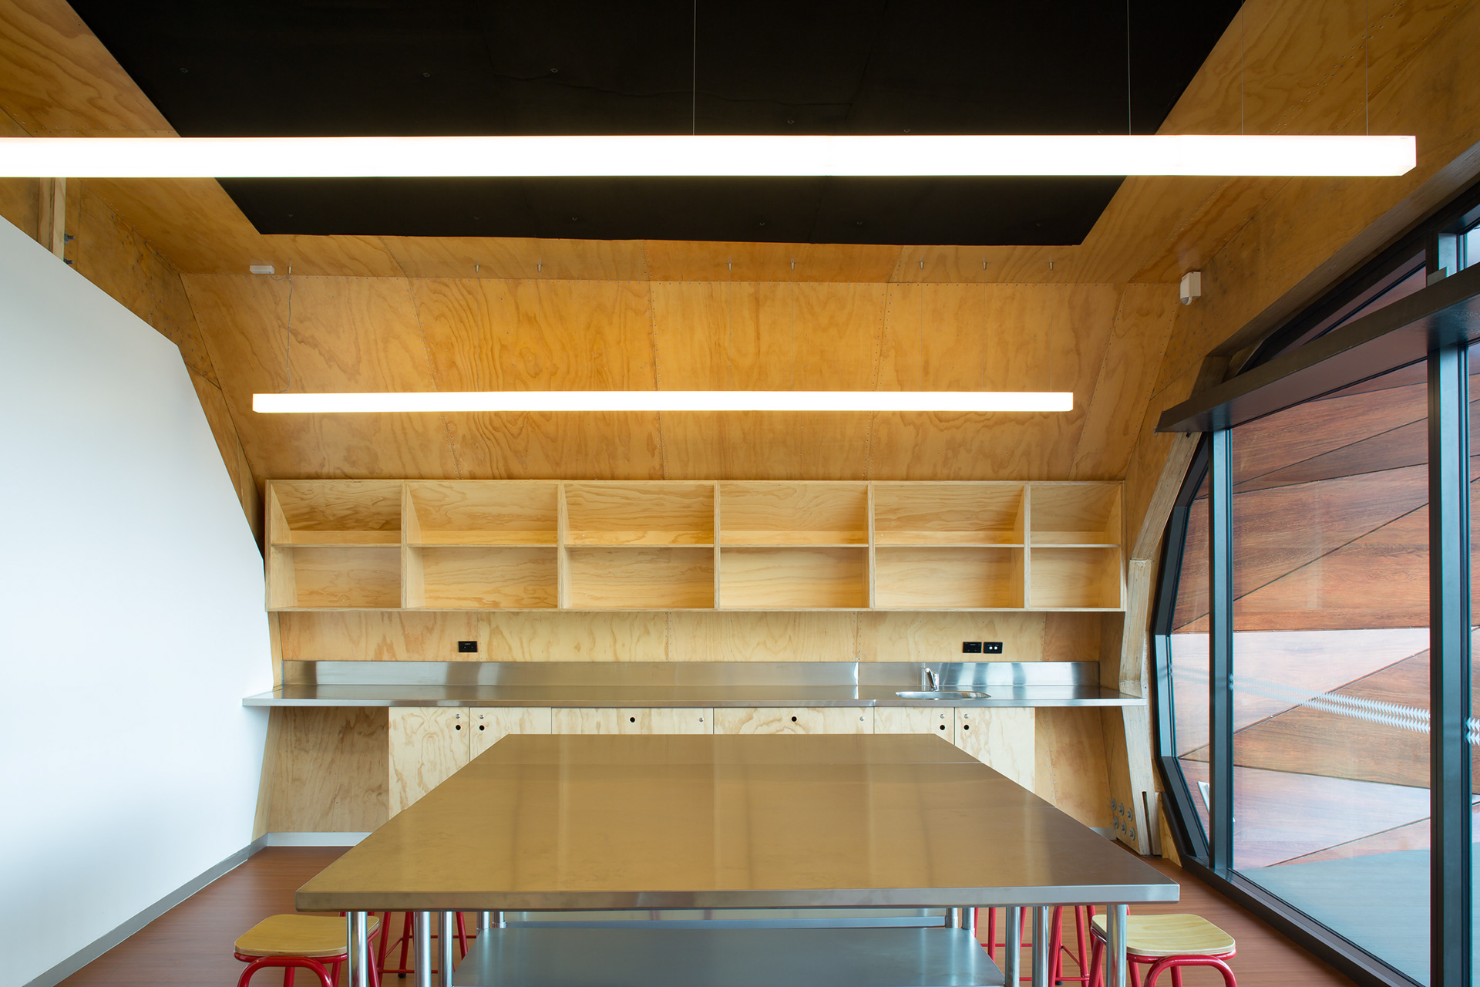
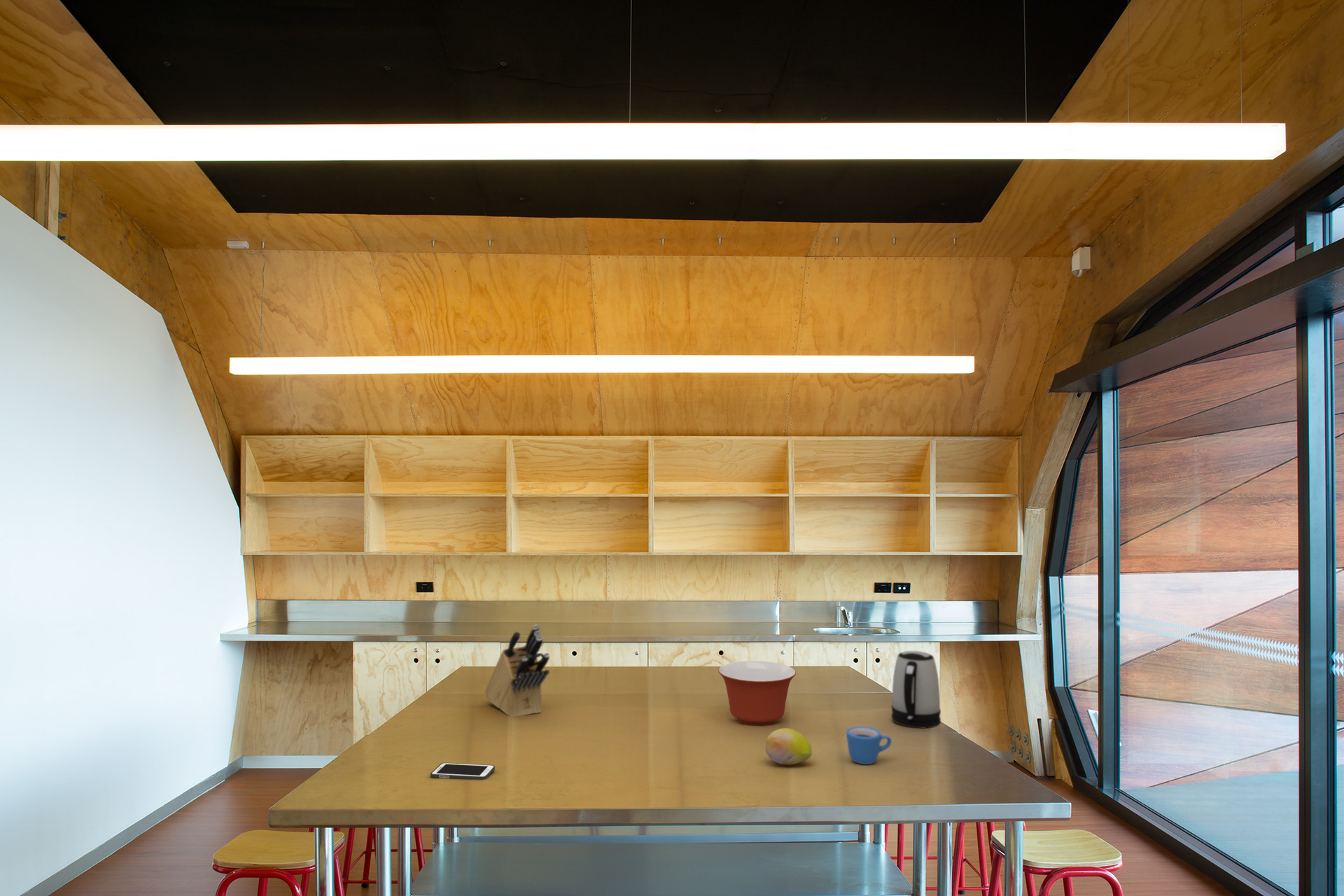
+ mixing bowl (757, 695)
+ kettle (914, 688)
+ cell phone (463, 771)
+ fruit (788, 746)
+ knife block (517, 664)
+ mug (869, 746)
